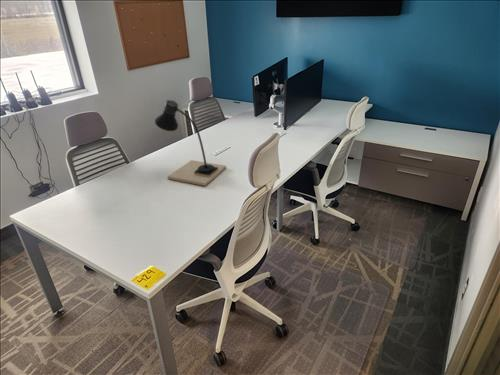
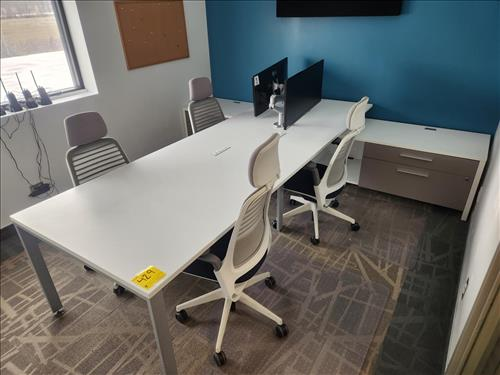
- desk lamp (197, 134)
